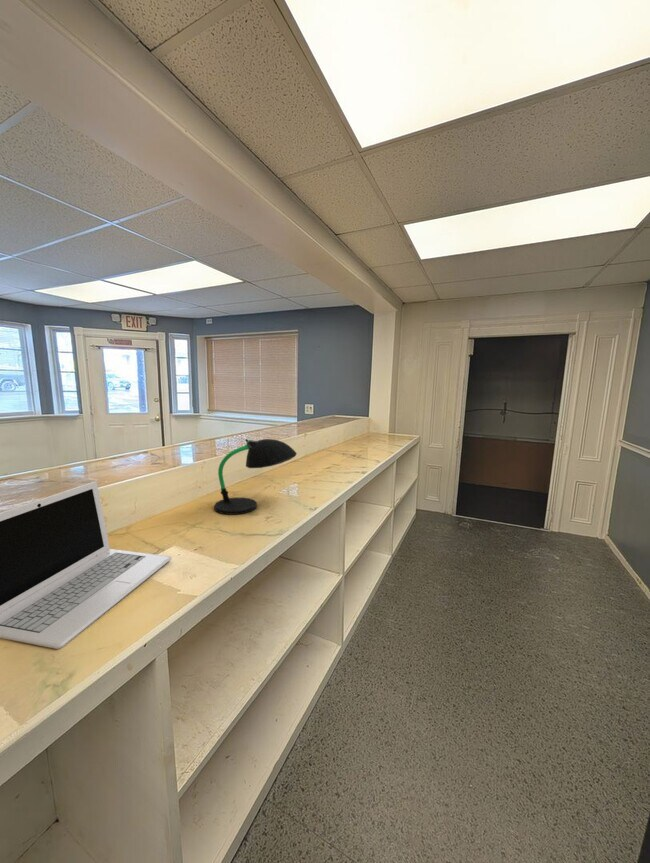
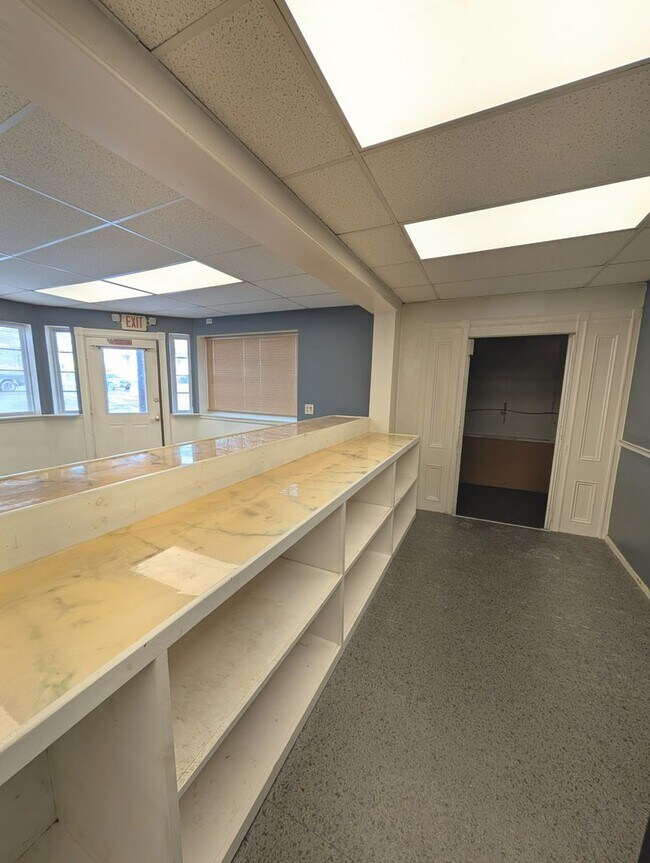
- laptop (81, 547)
- desk lamp (256, 467)
